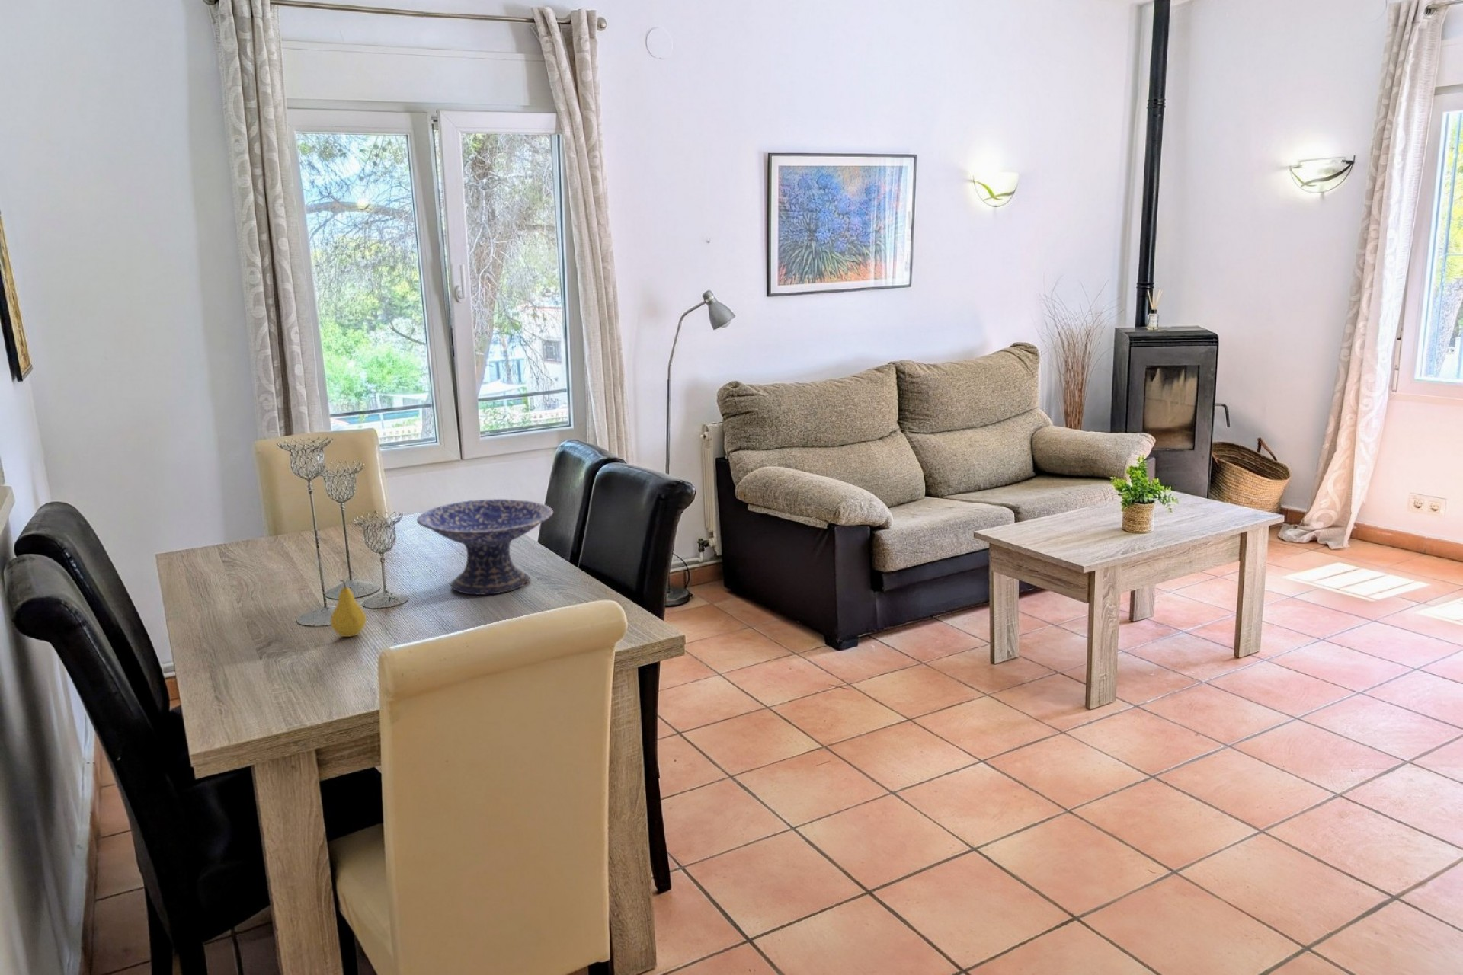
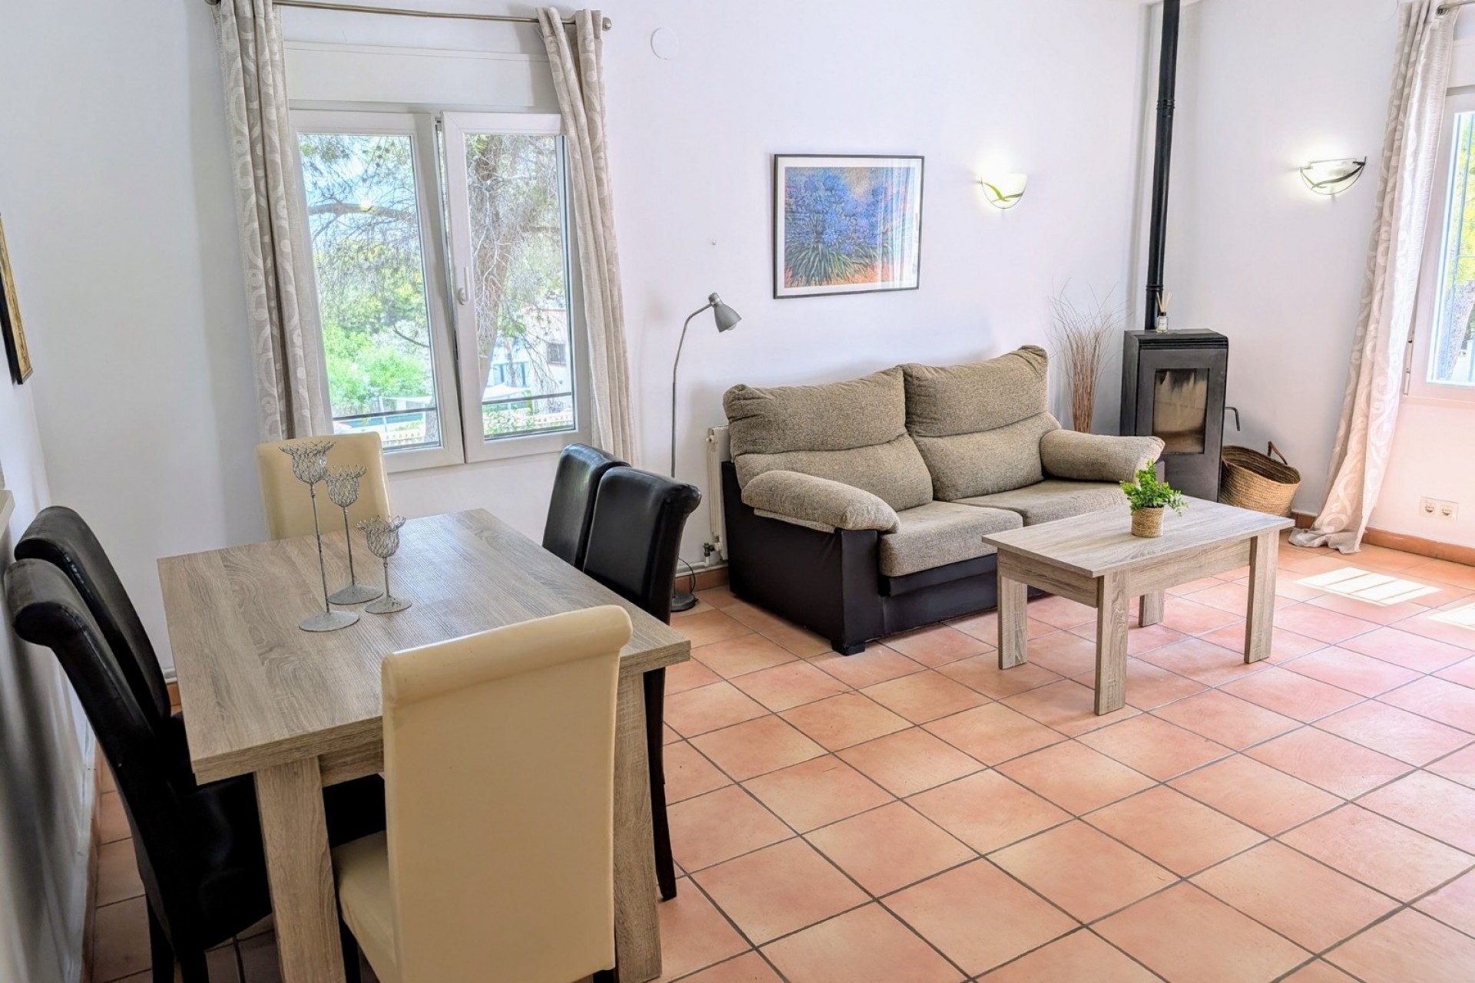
- decorative bowl (489, 547)
- fruit (346, 605)
